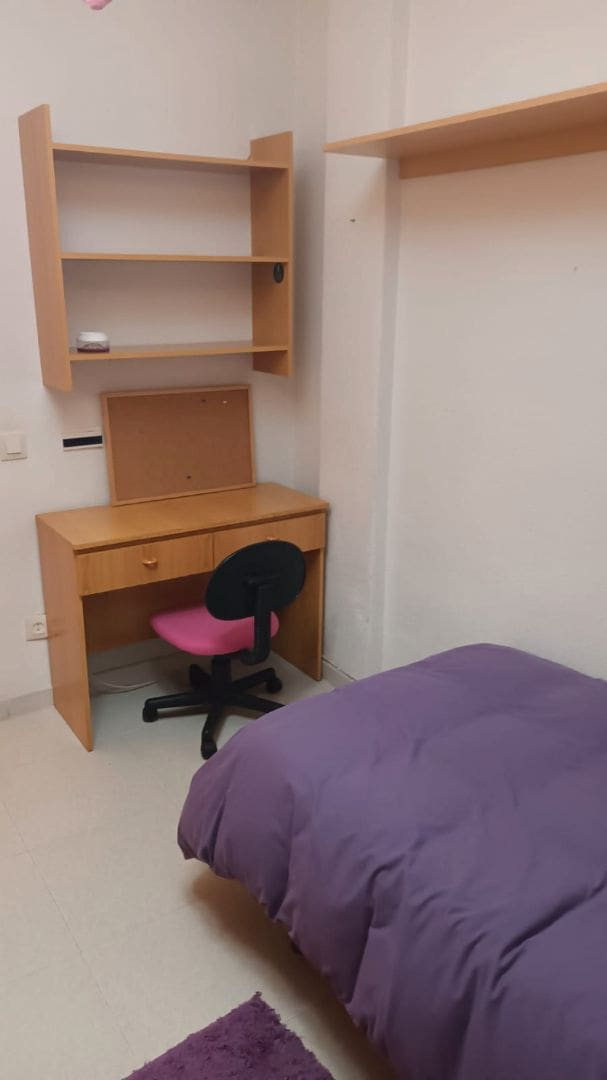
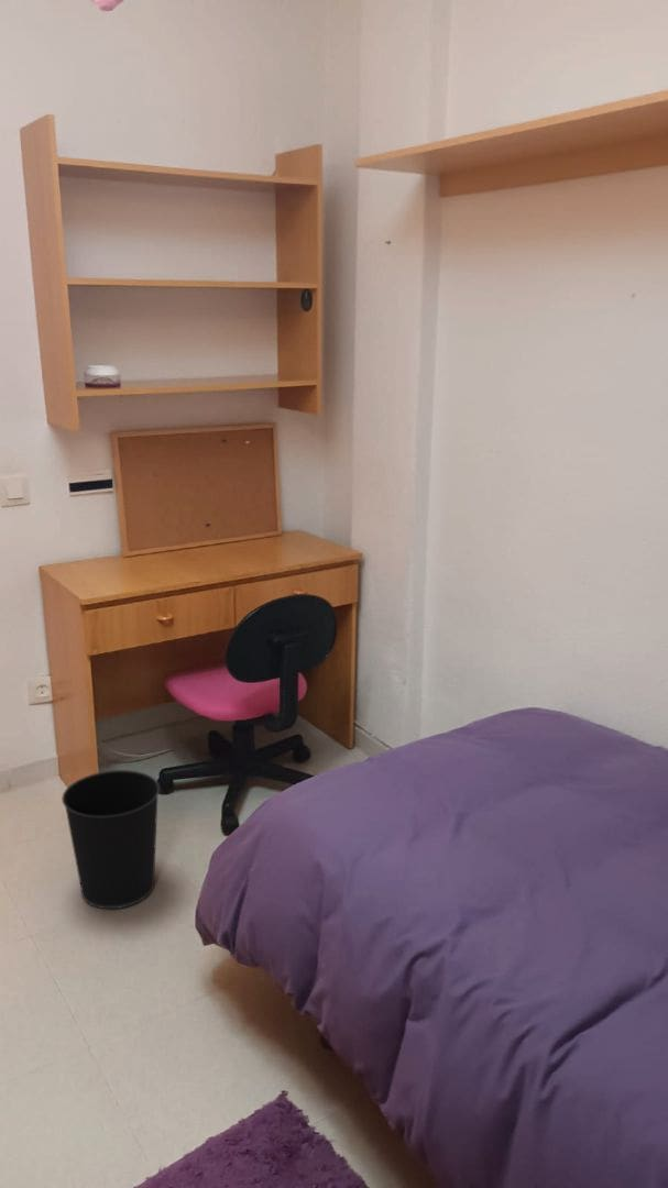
+ wastebasket (114, 840)
